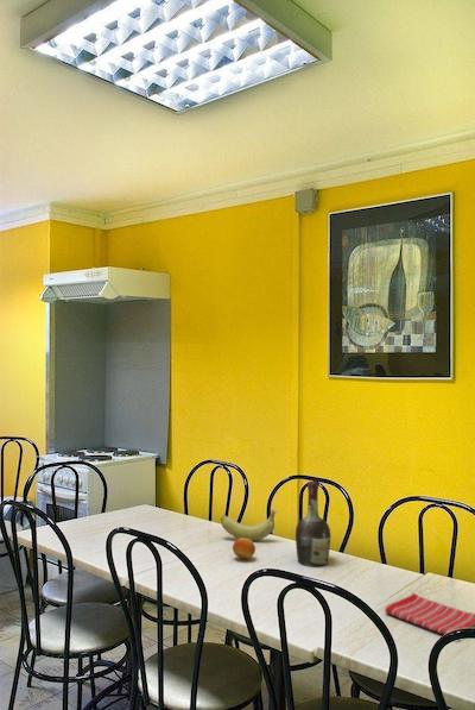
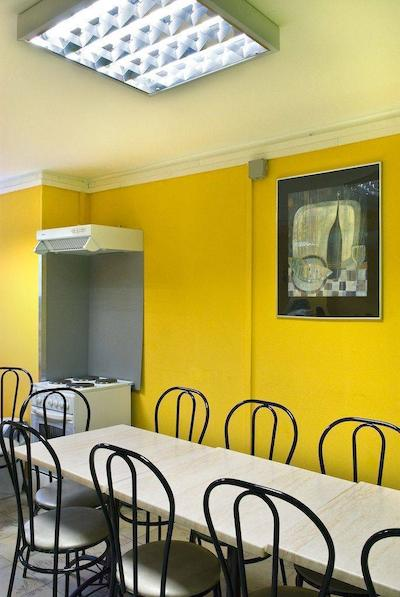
- banana (248, 526)
- dish towel (432, 614)
- cognac bottle (312, 521)
- fruit (243, 548)
